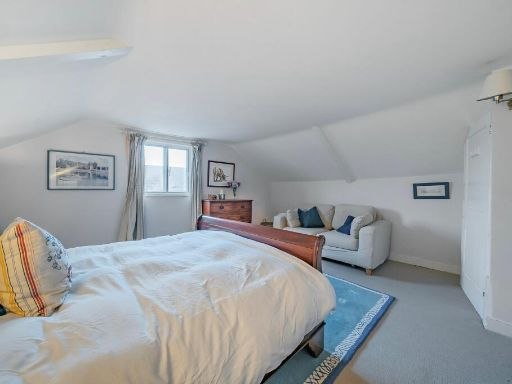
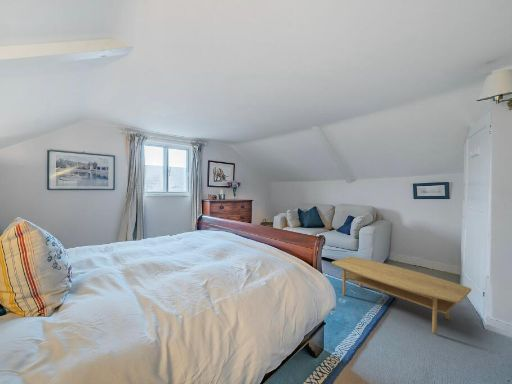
+ coffee table (390, 289)
